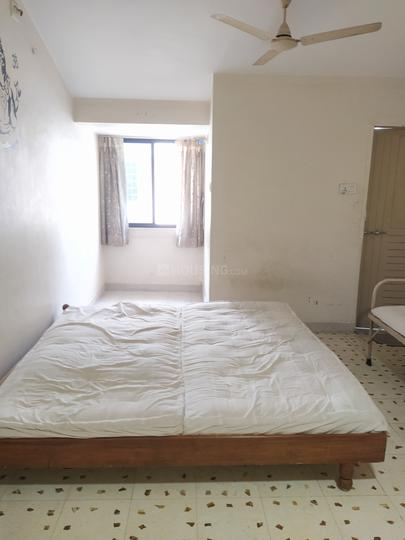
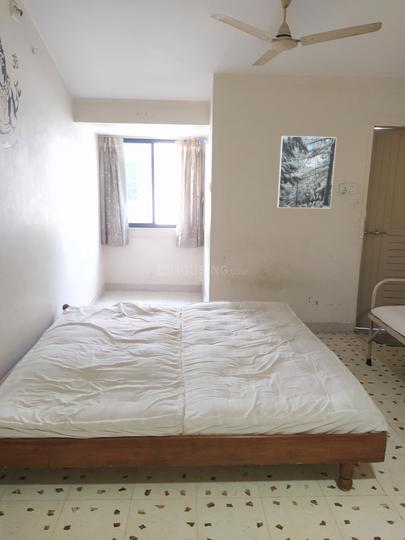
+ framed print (306, 173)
